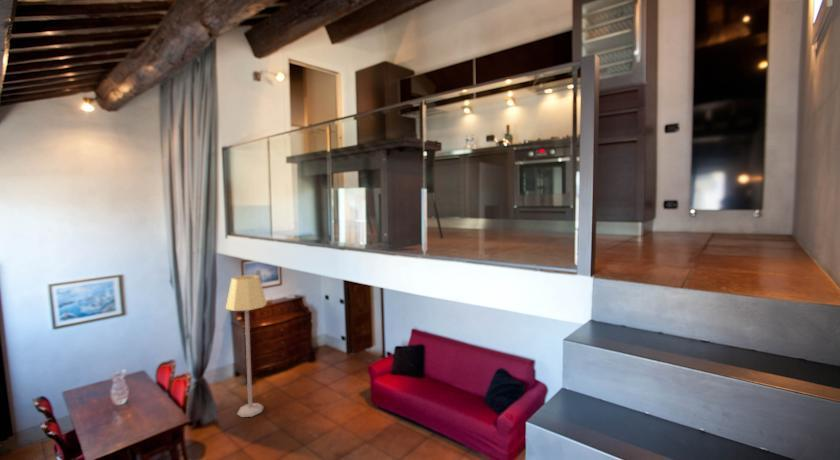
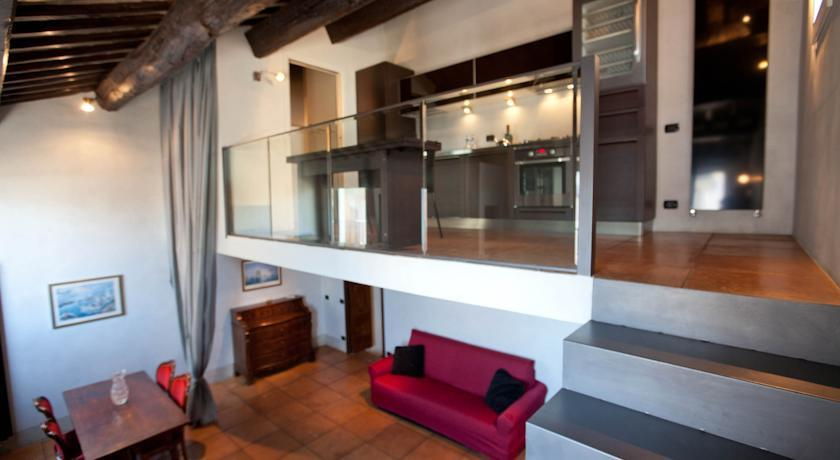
- lamp (248, 344)
